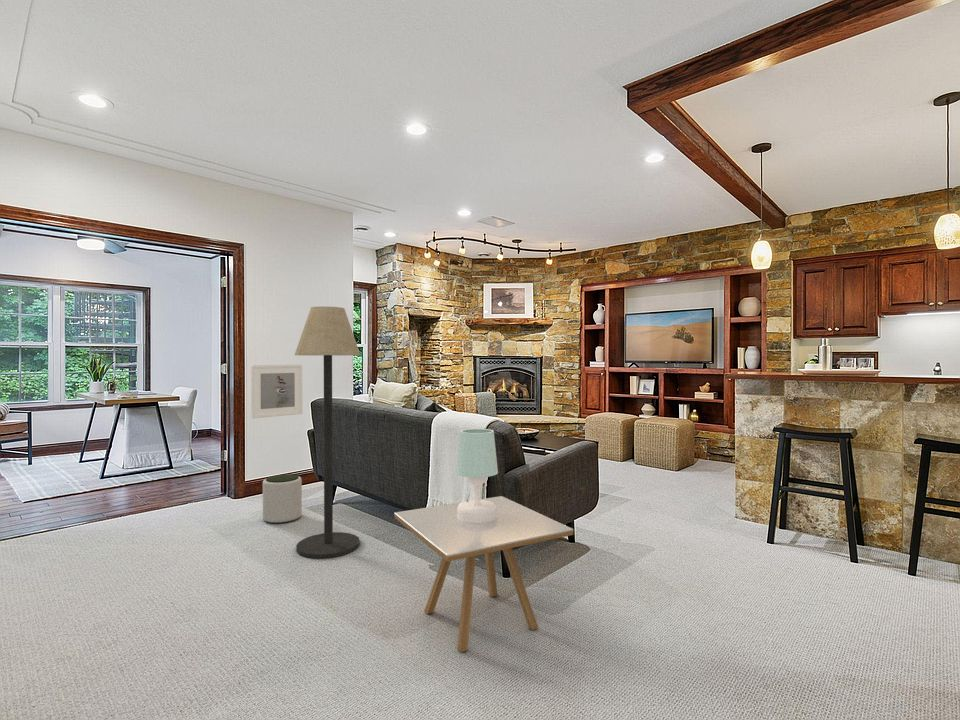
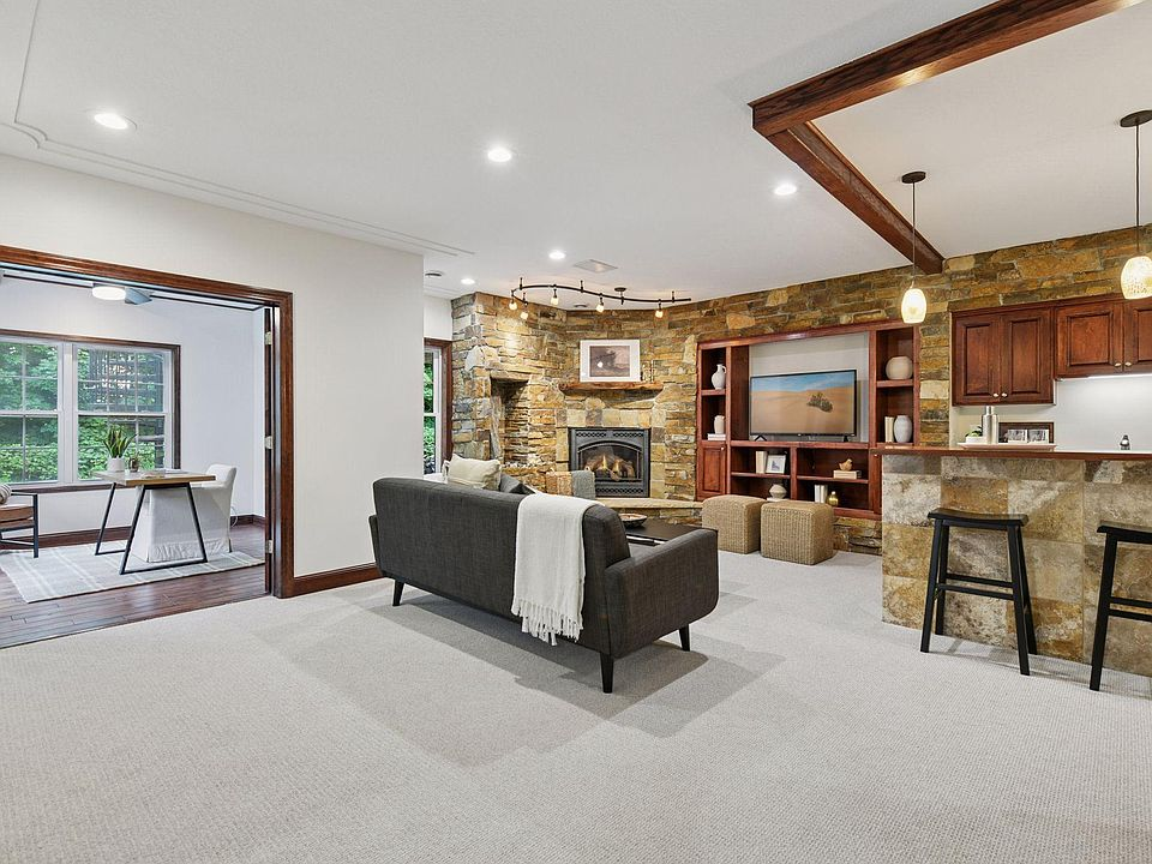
- table lamp (477, 473)
- floor lamp (328, 427)
- plant pot (282, 498)
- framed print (277, 390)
- side table (474, 569)
